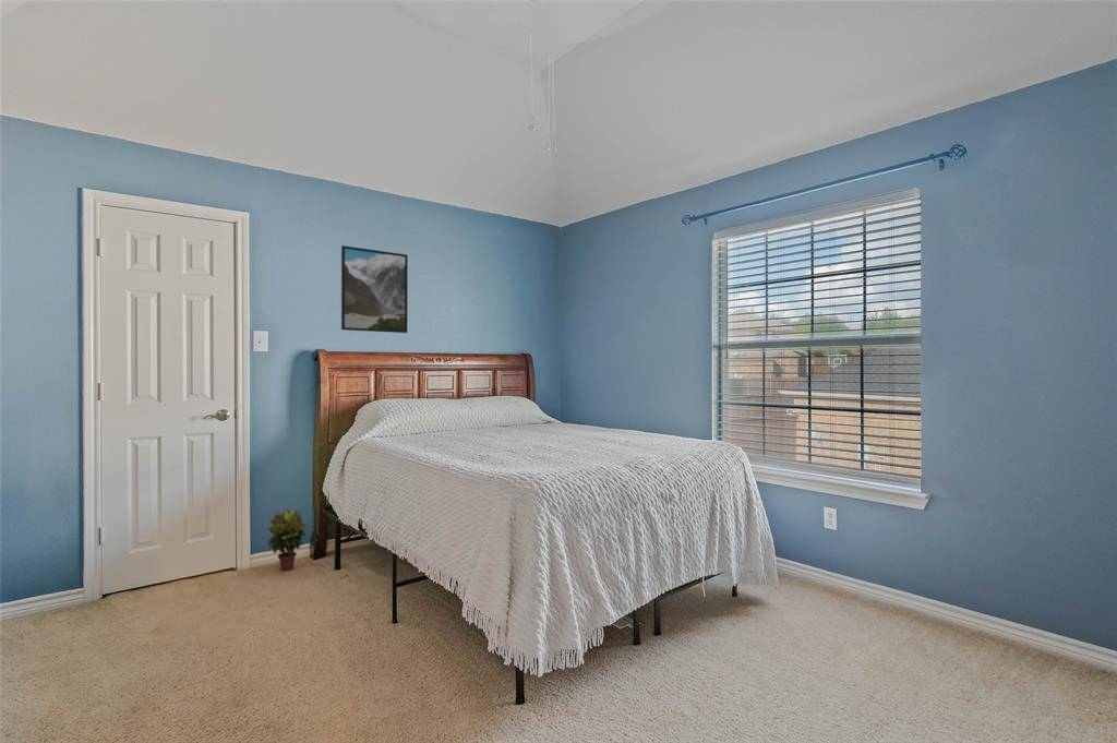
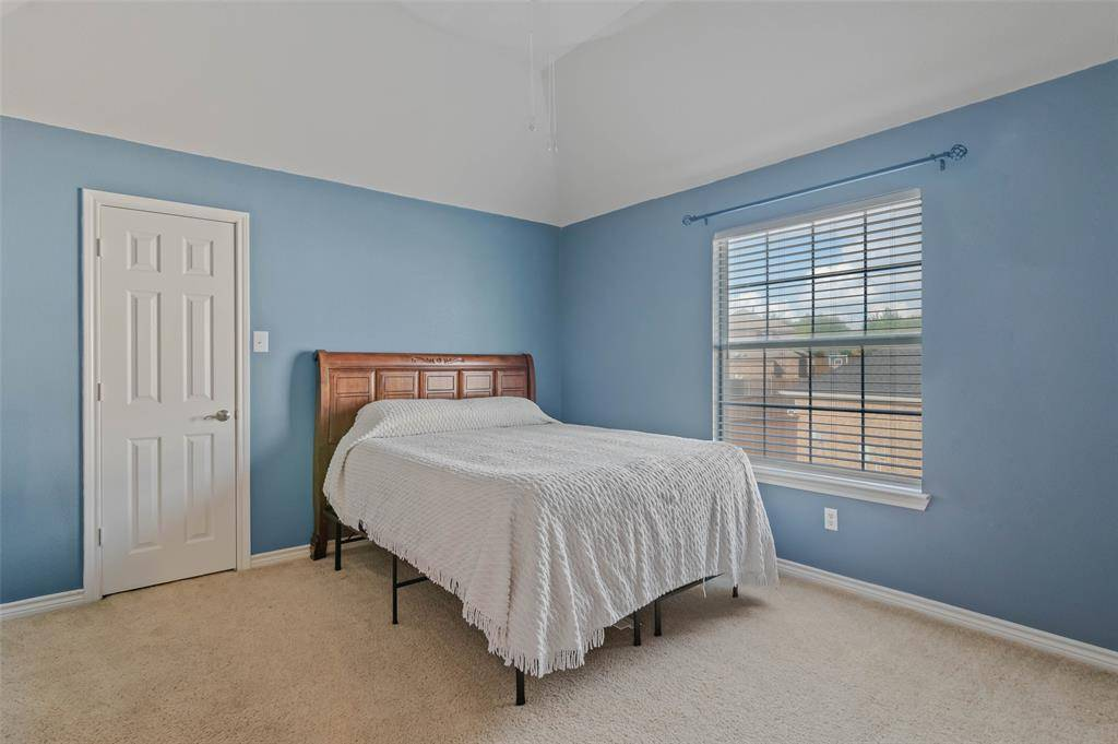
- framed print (375, 290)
- potted plant (288, 538)
